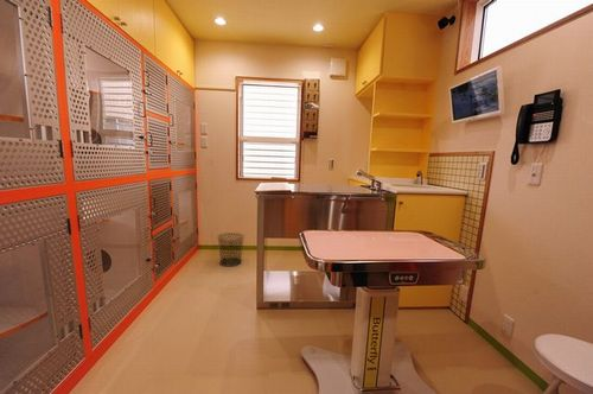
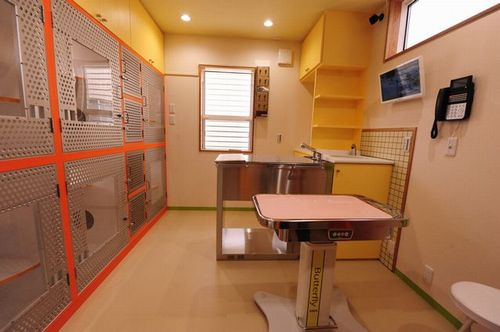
- waste bin (230, 249)
